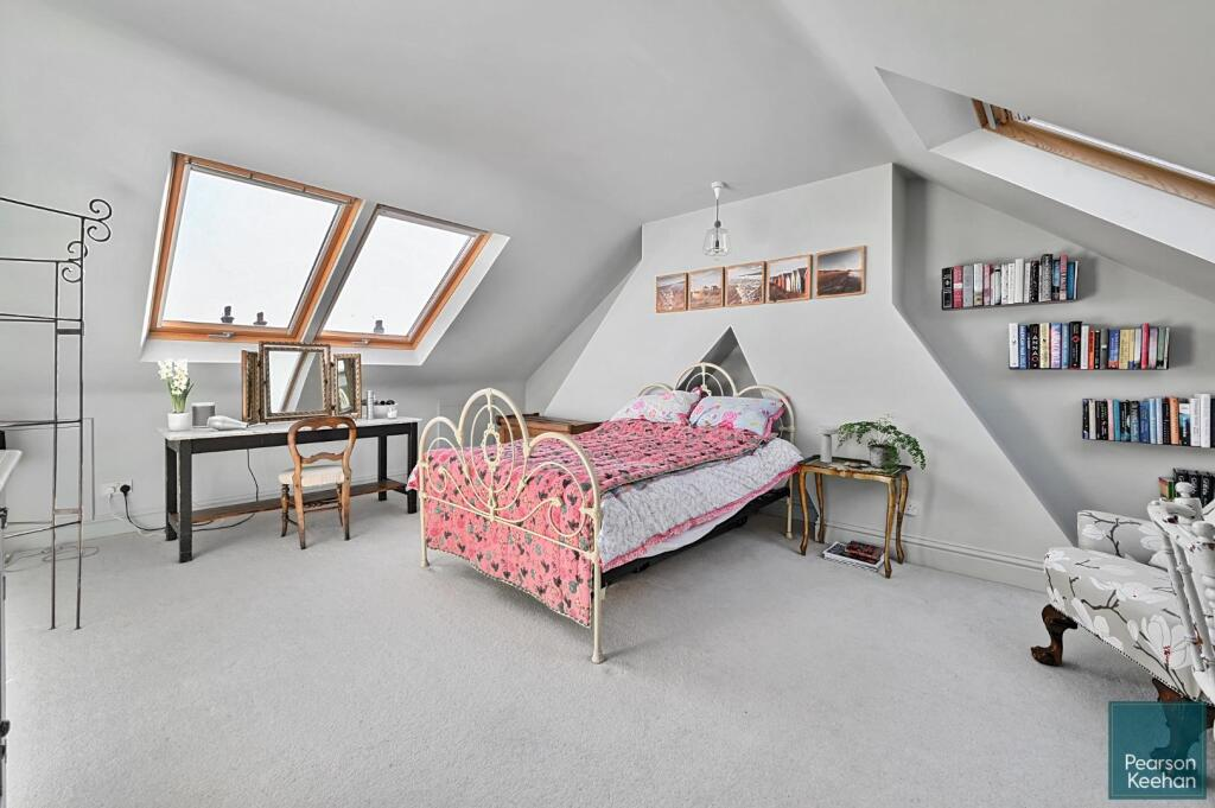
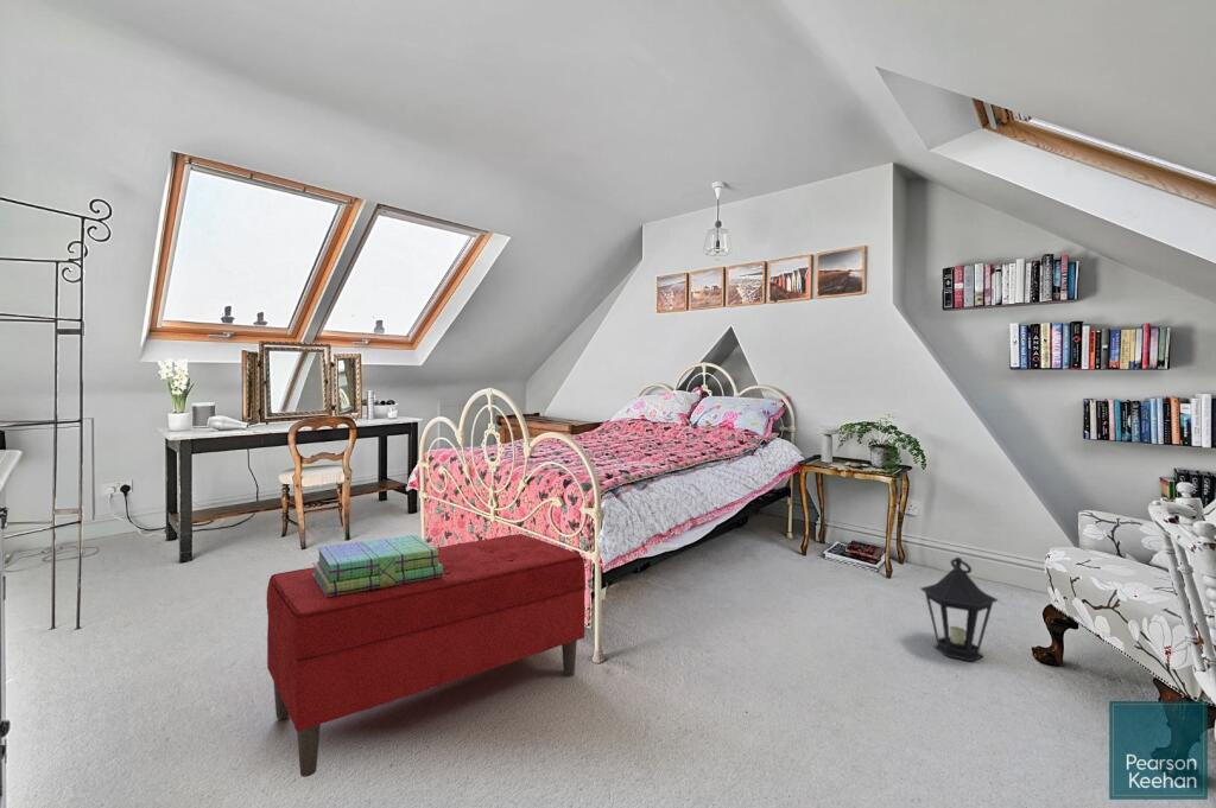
+ bench (436, 629)
+ stack of books (376, 561)
+ lantern (957, 604)
